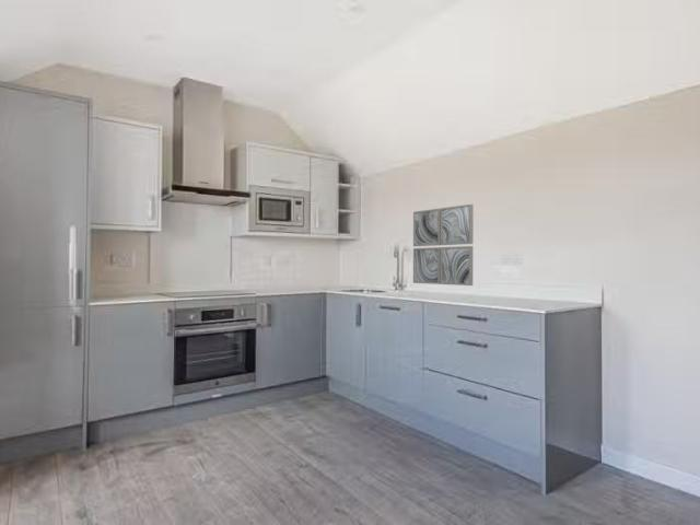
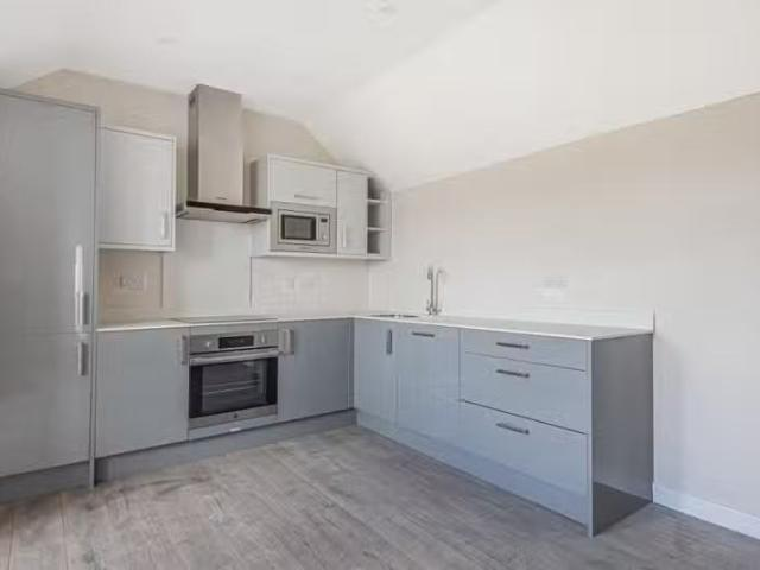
- wall art (441, 247)
